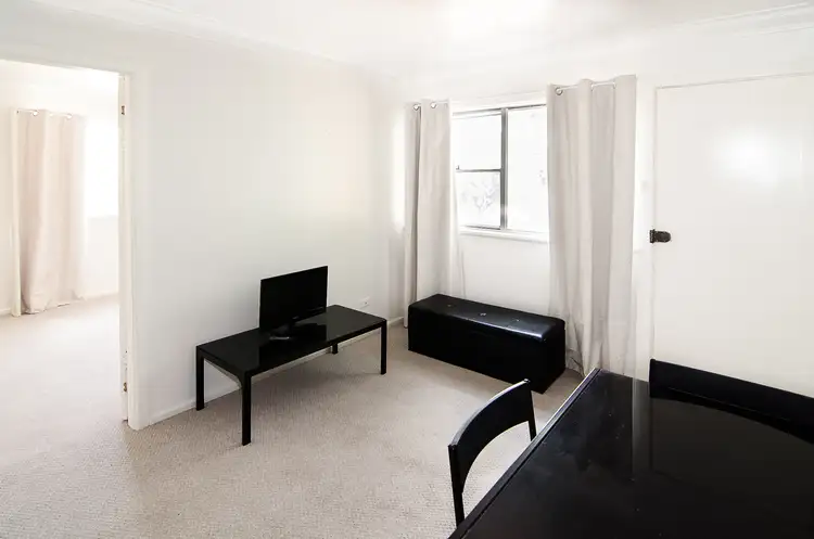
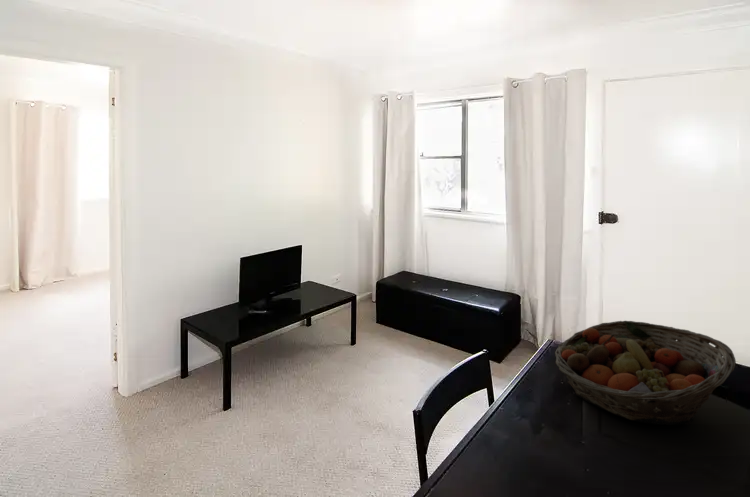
+ fruit basket (634, 366)
